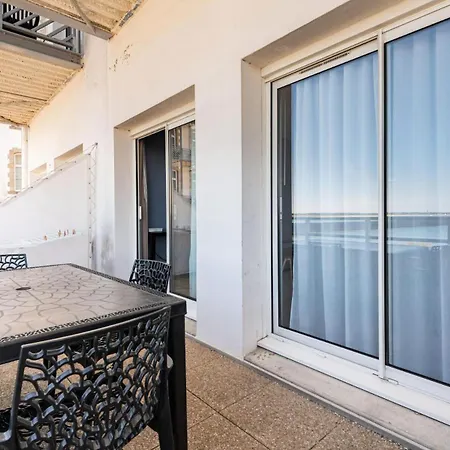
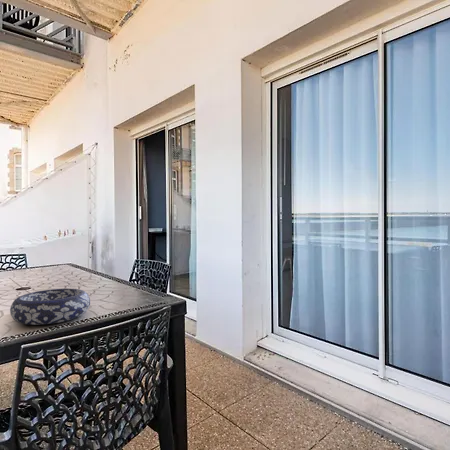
+ decorative bowl (52, 305)
